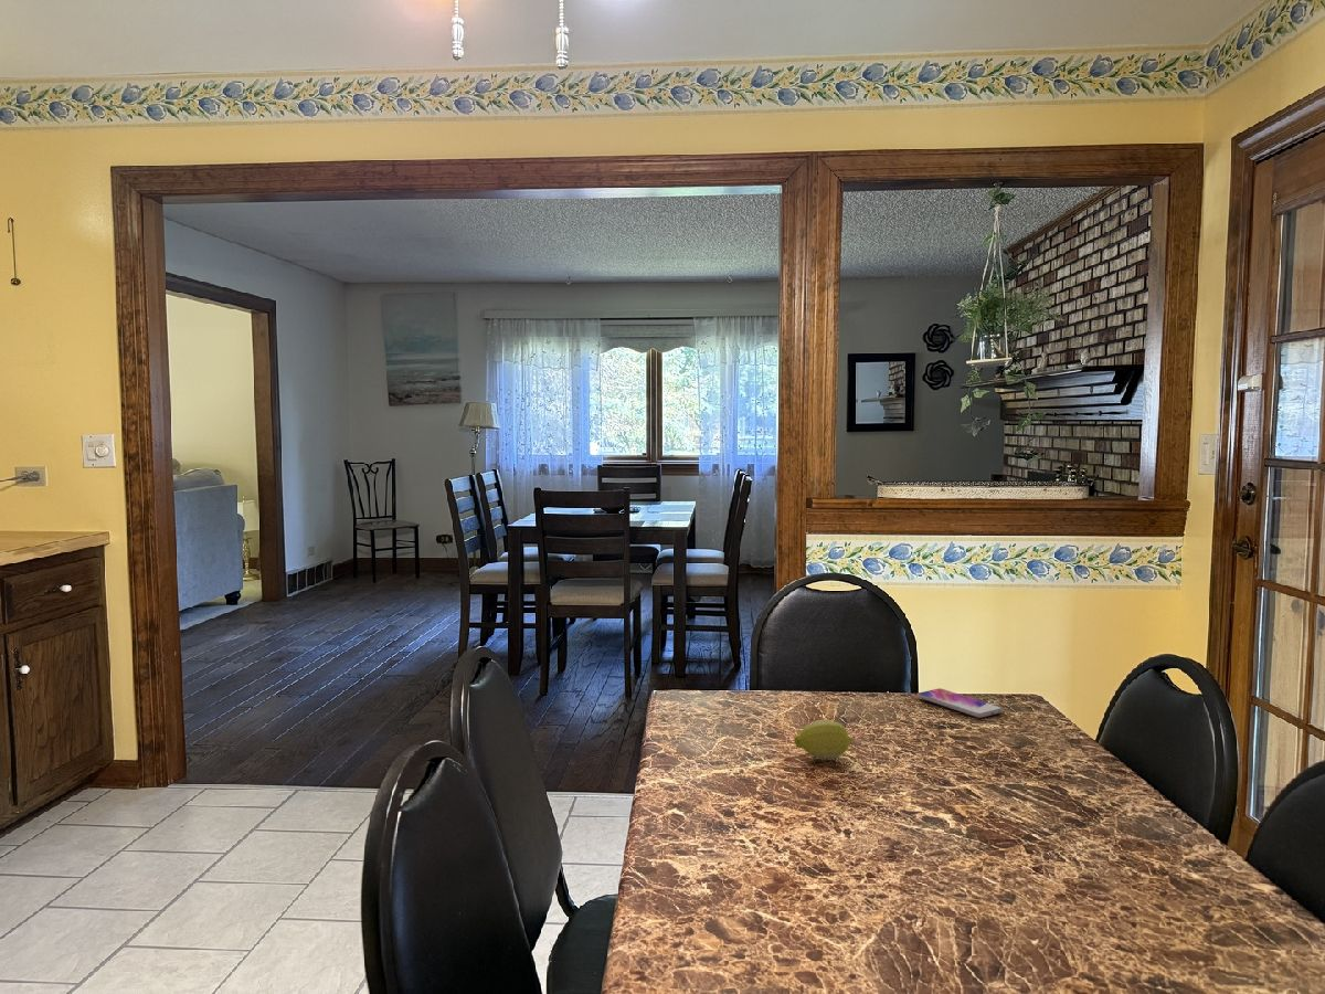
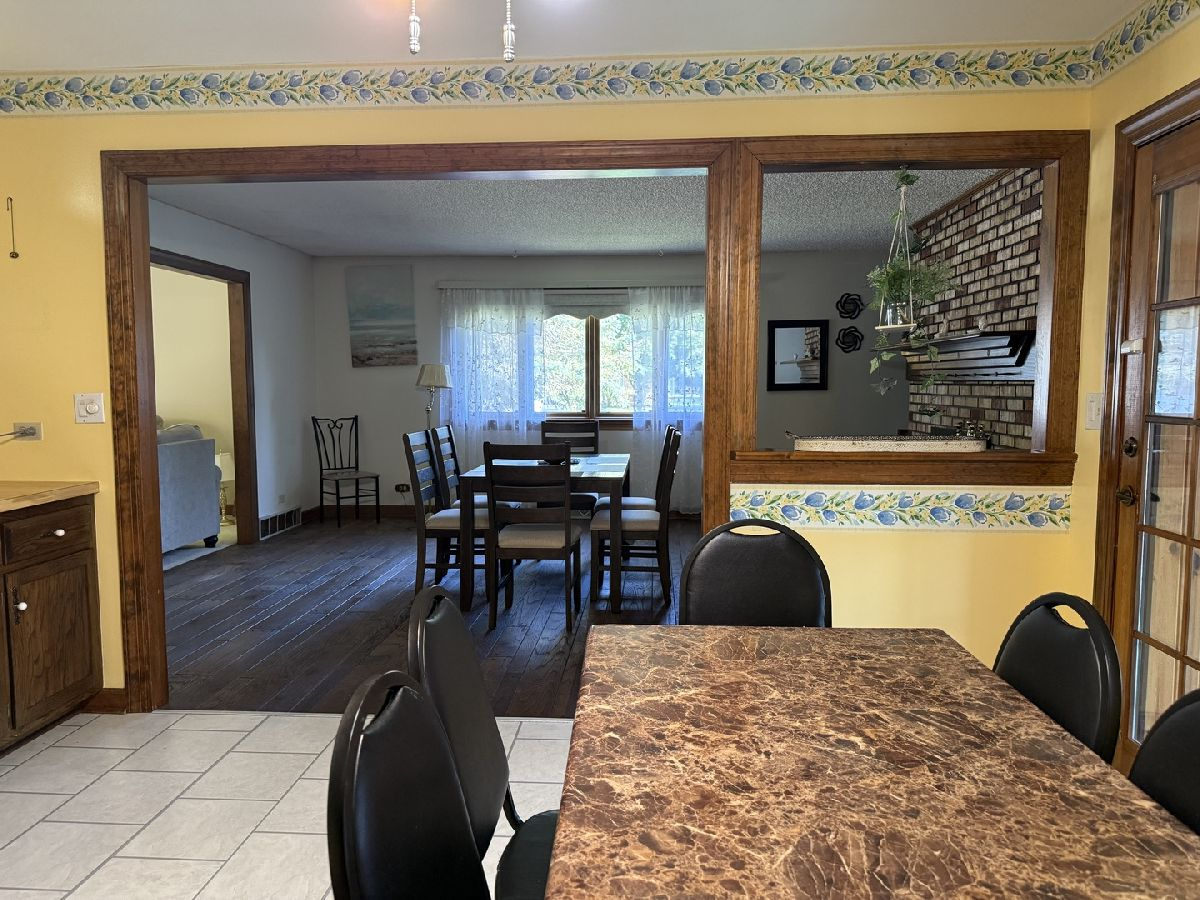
- smartphone (958, 702)
- fruit (823, 739)
